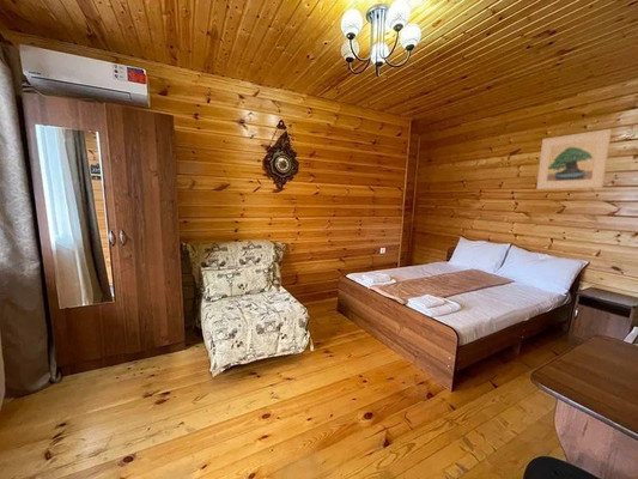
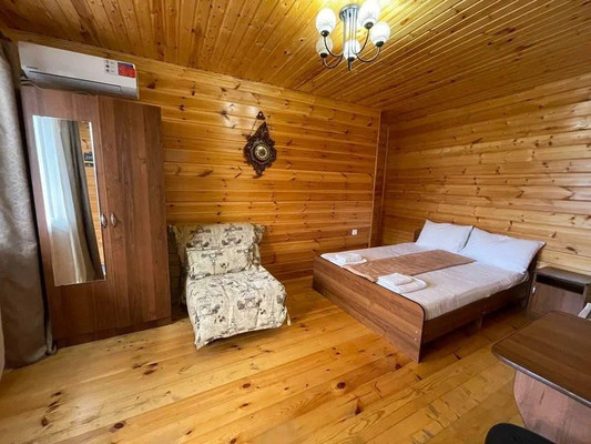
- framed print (570, 162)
